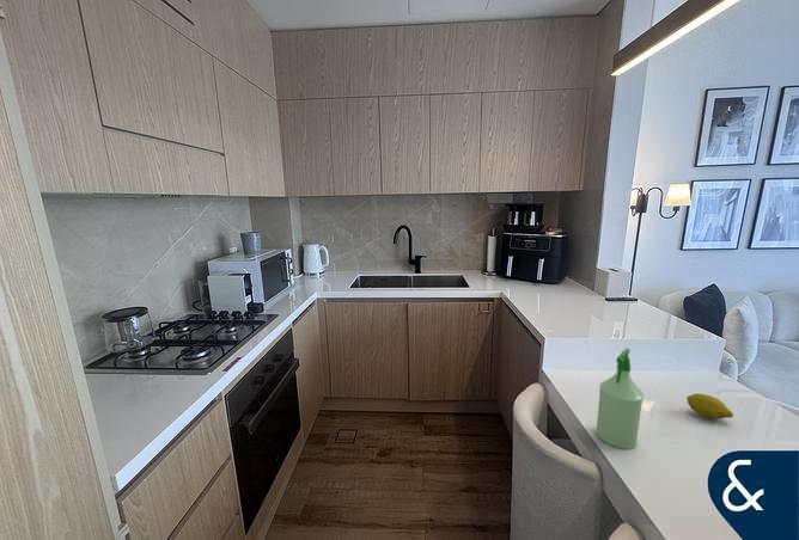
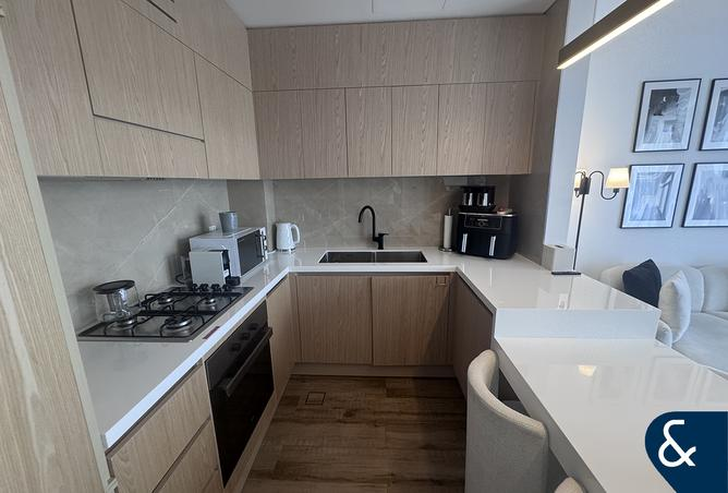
- fruit (708, 406)
- spray bottle (620, 394)
